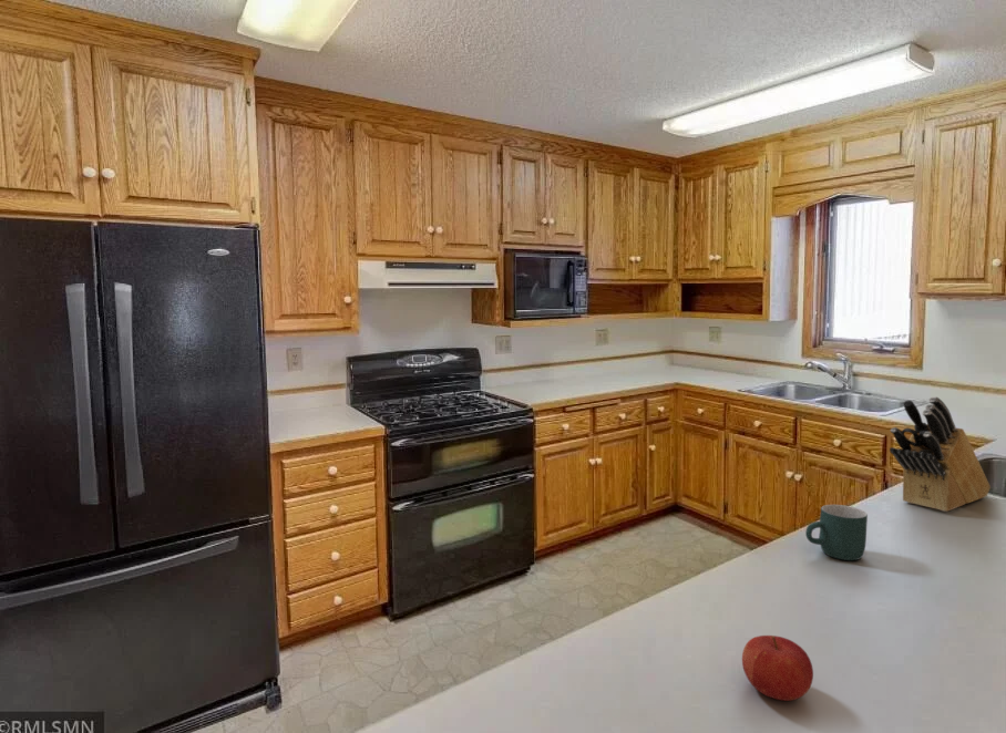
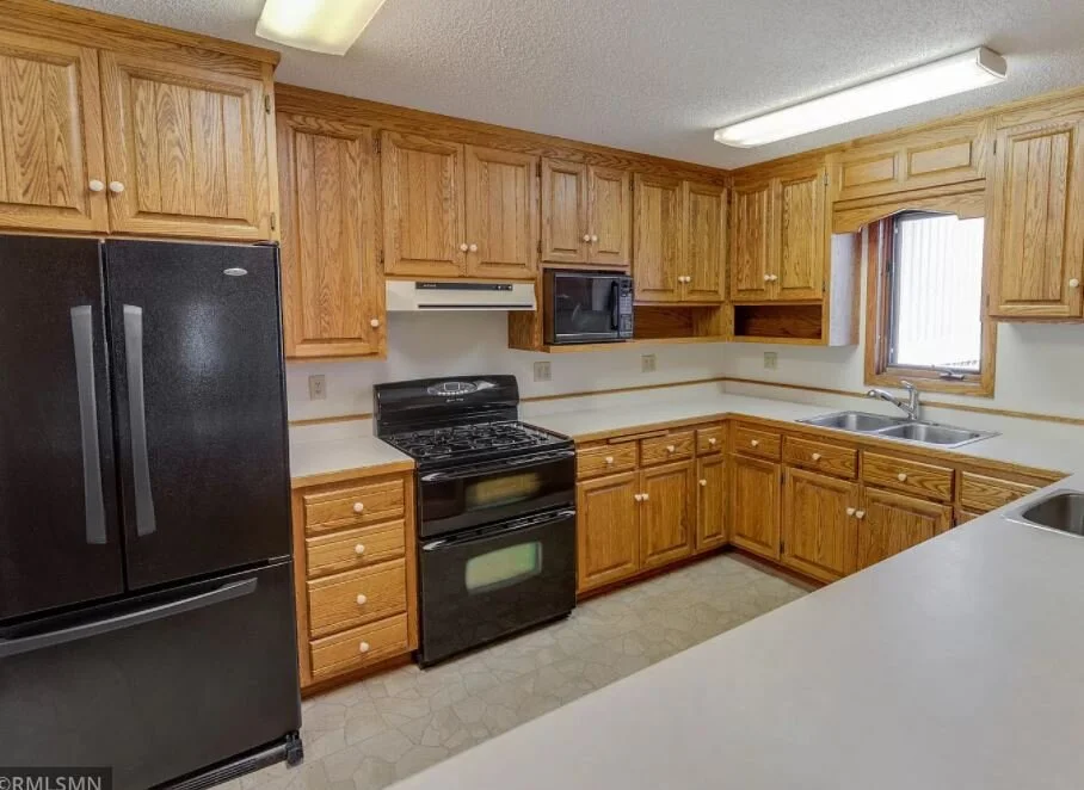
- knife block (941, 447)
- mug (838, 534)
- fruit (777, 663)
